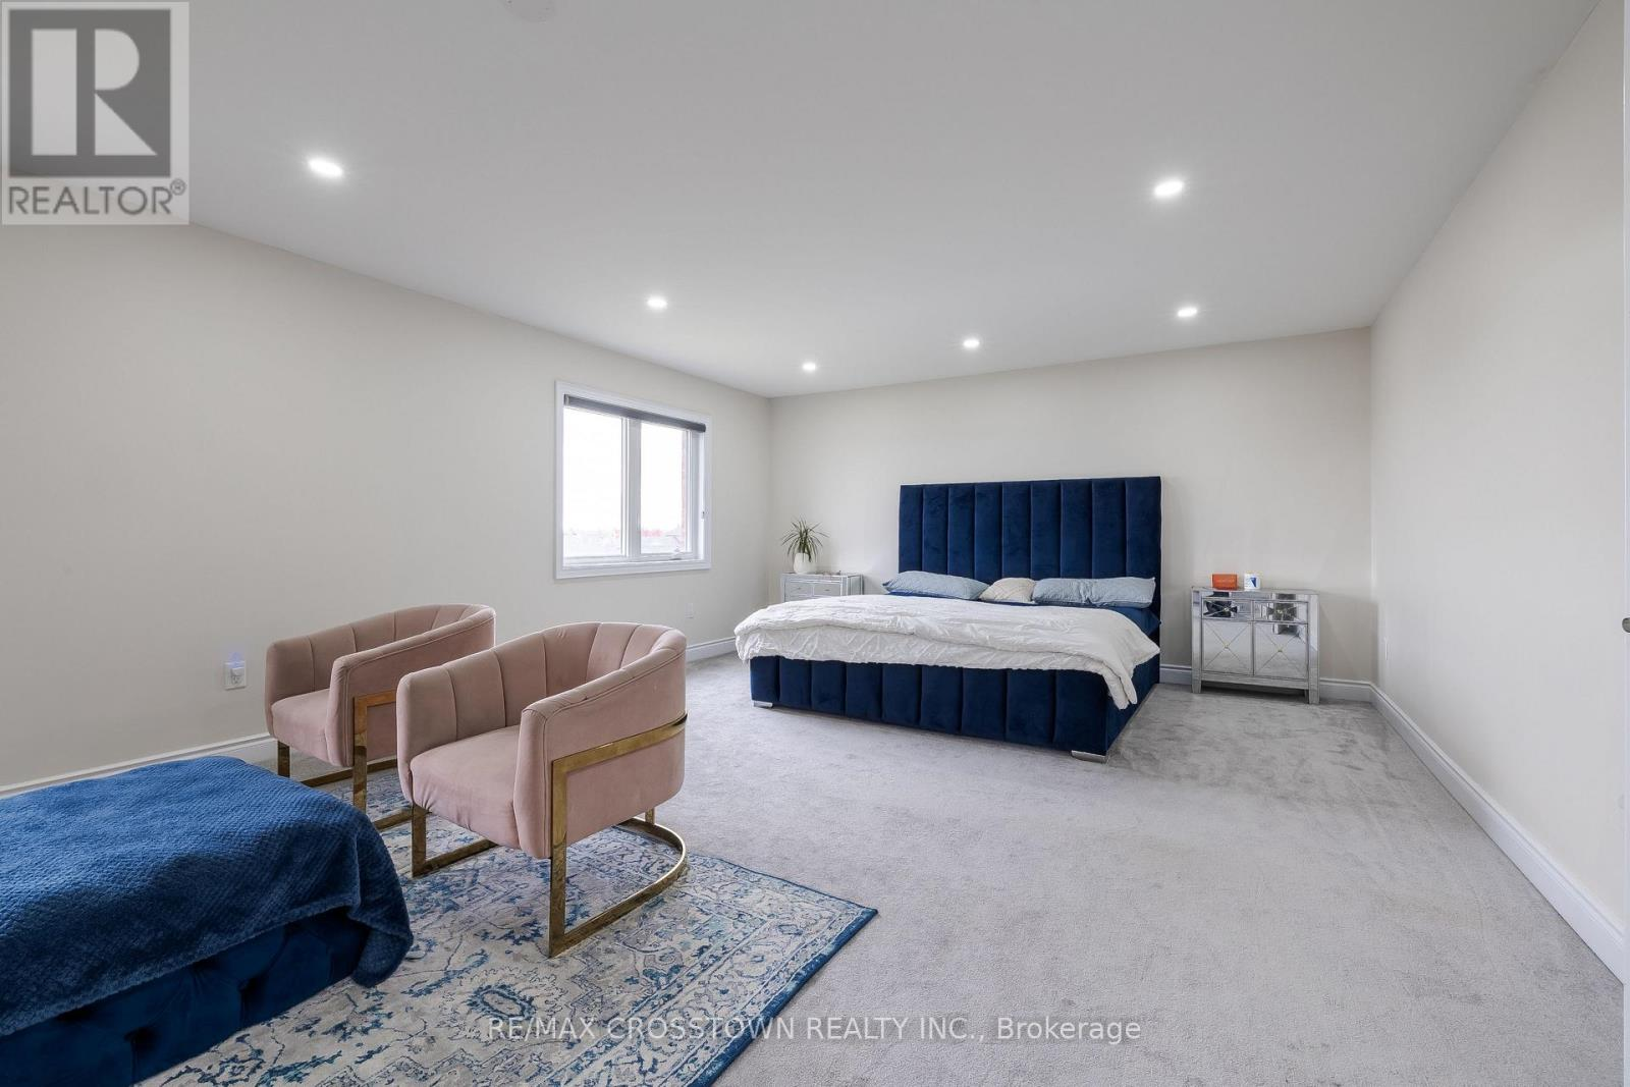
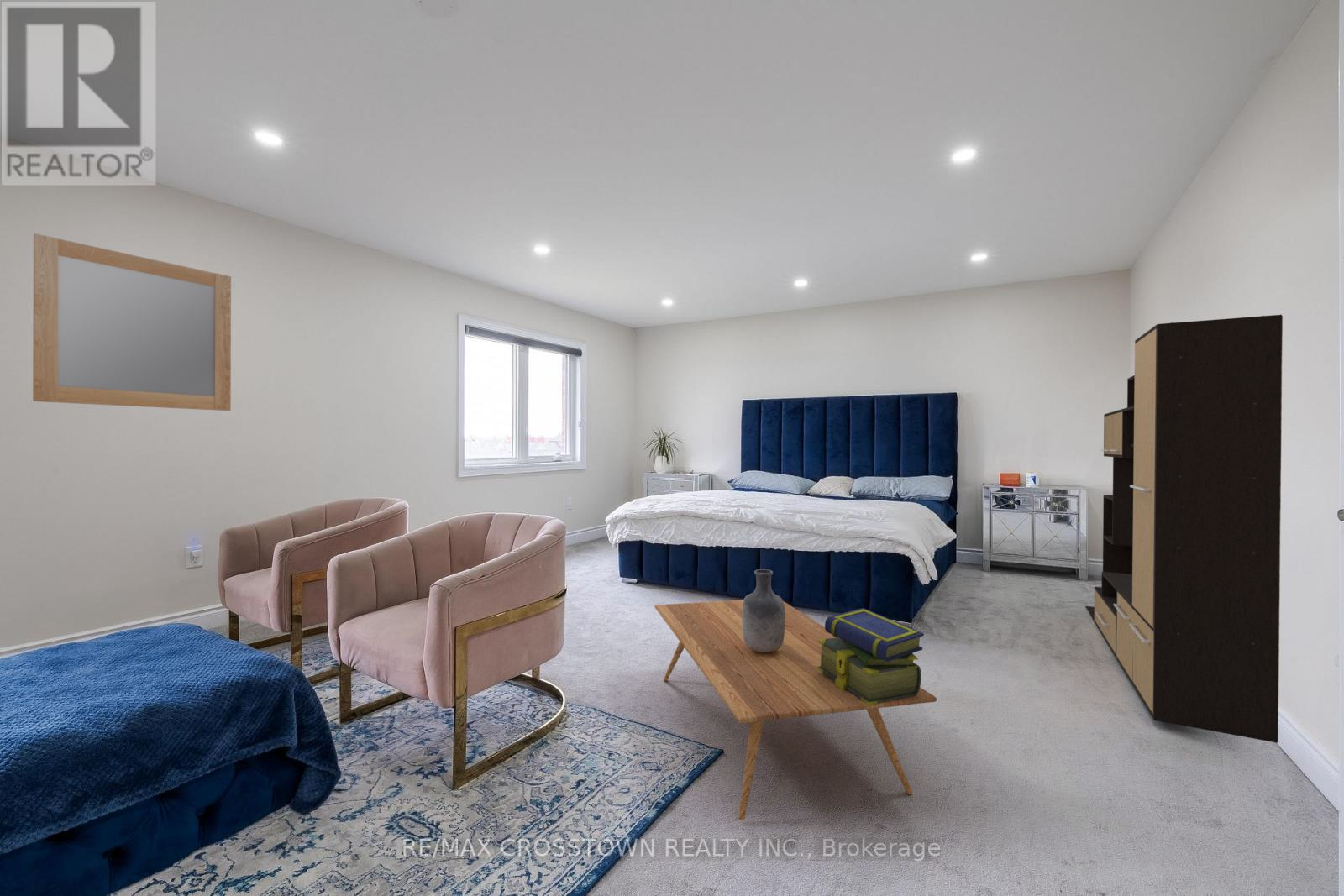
+ home mirror (143, 332)
+ vase (763, 610)
+ media console (1152, 505)
+ stack of books (871, 651)
+ coffee table (764, 683)
